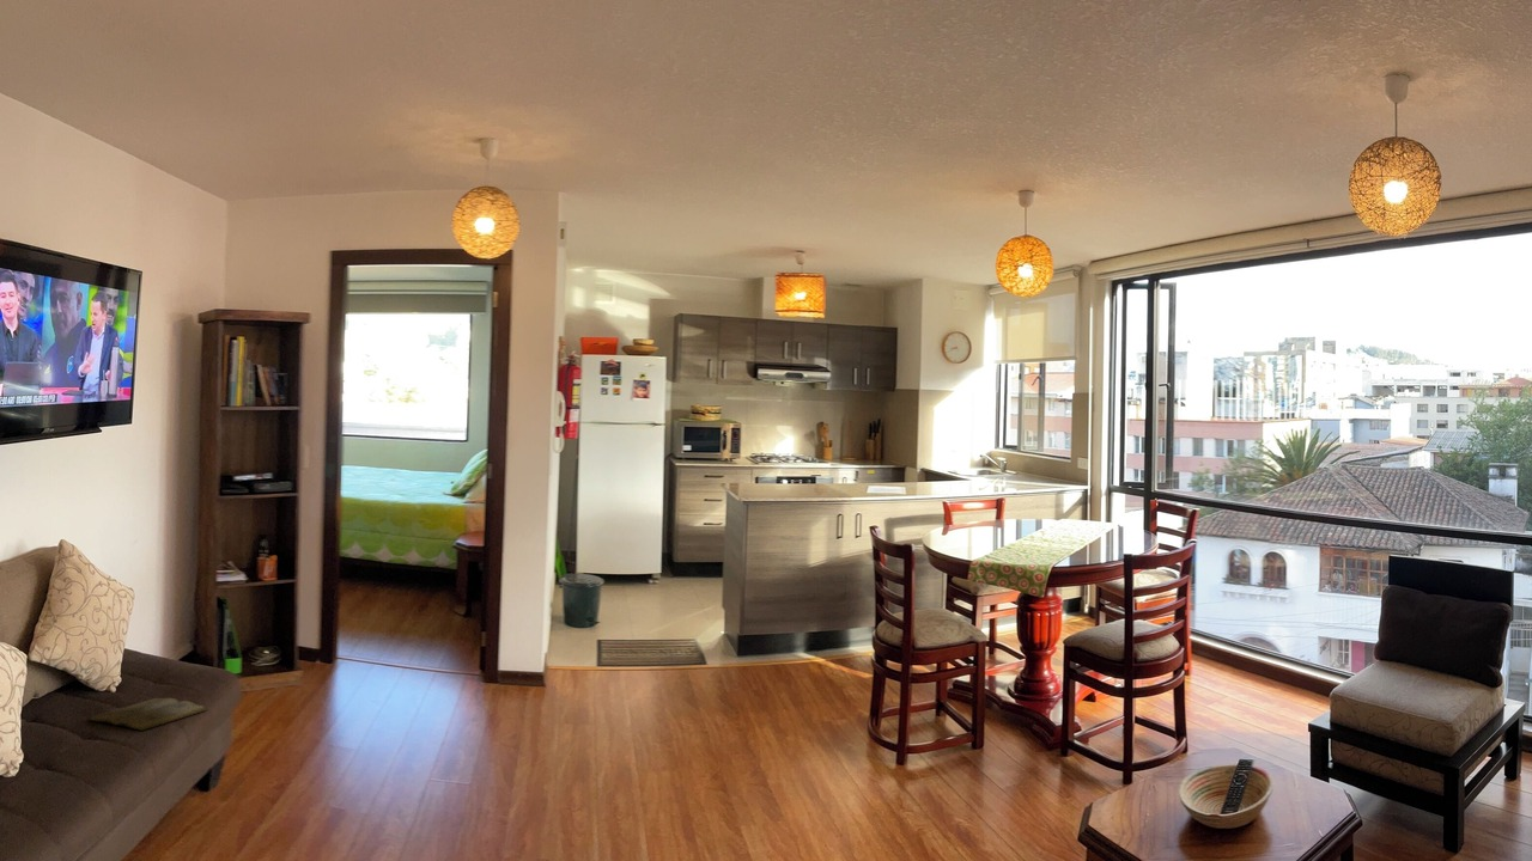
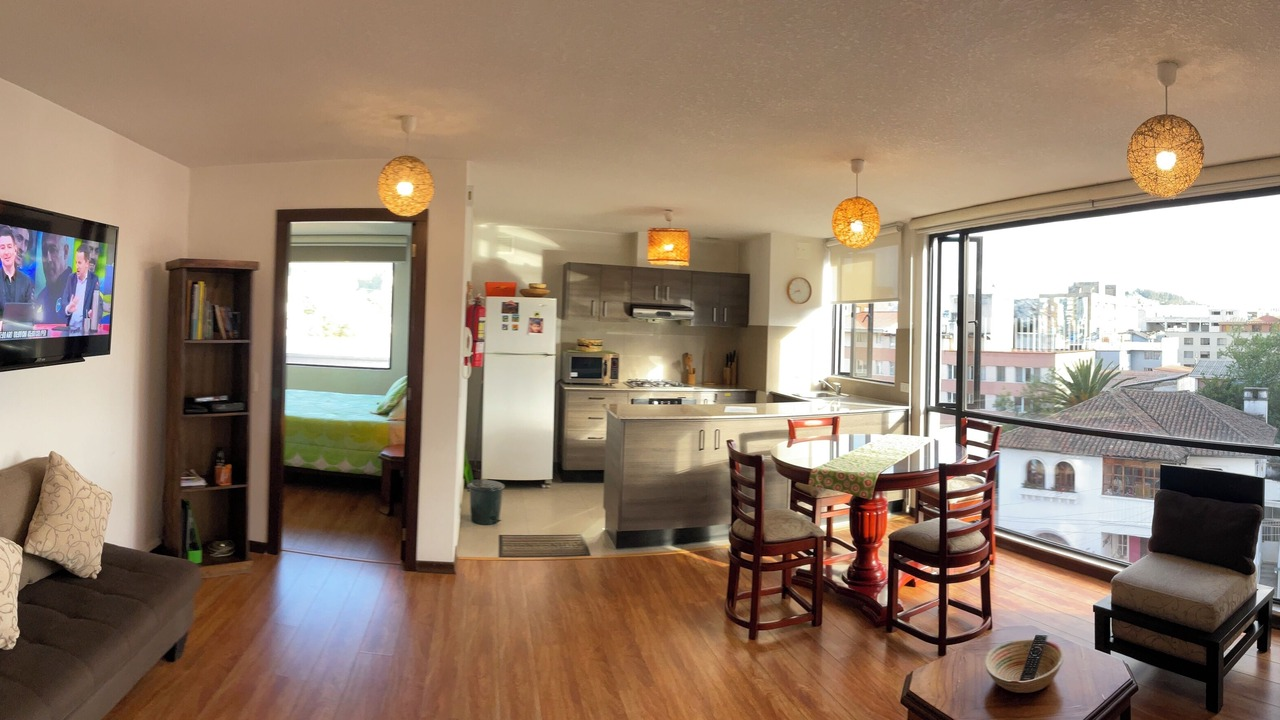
- book (148, 712)
